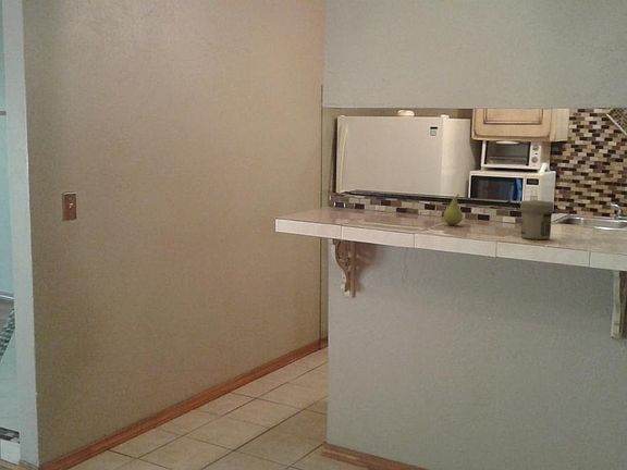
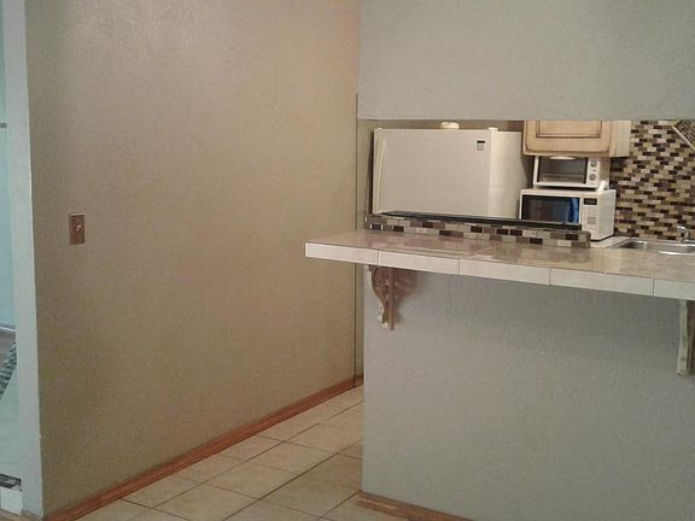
- fruit (454, 209)
- jar (536, 219)
